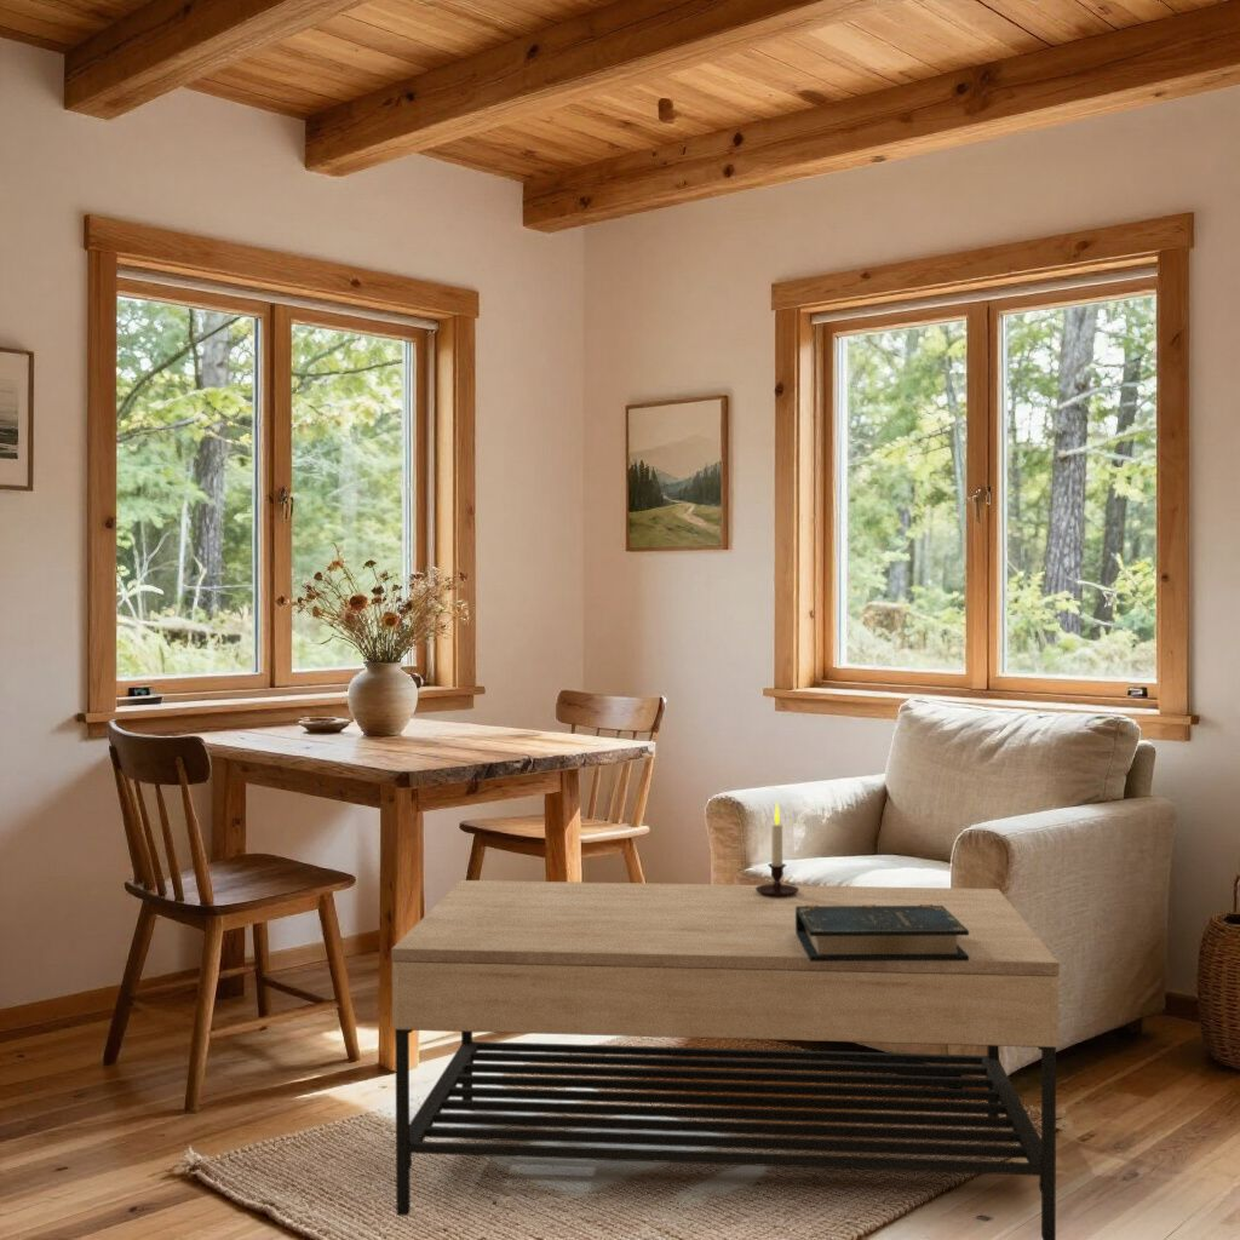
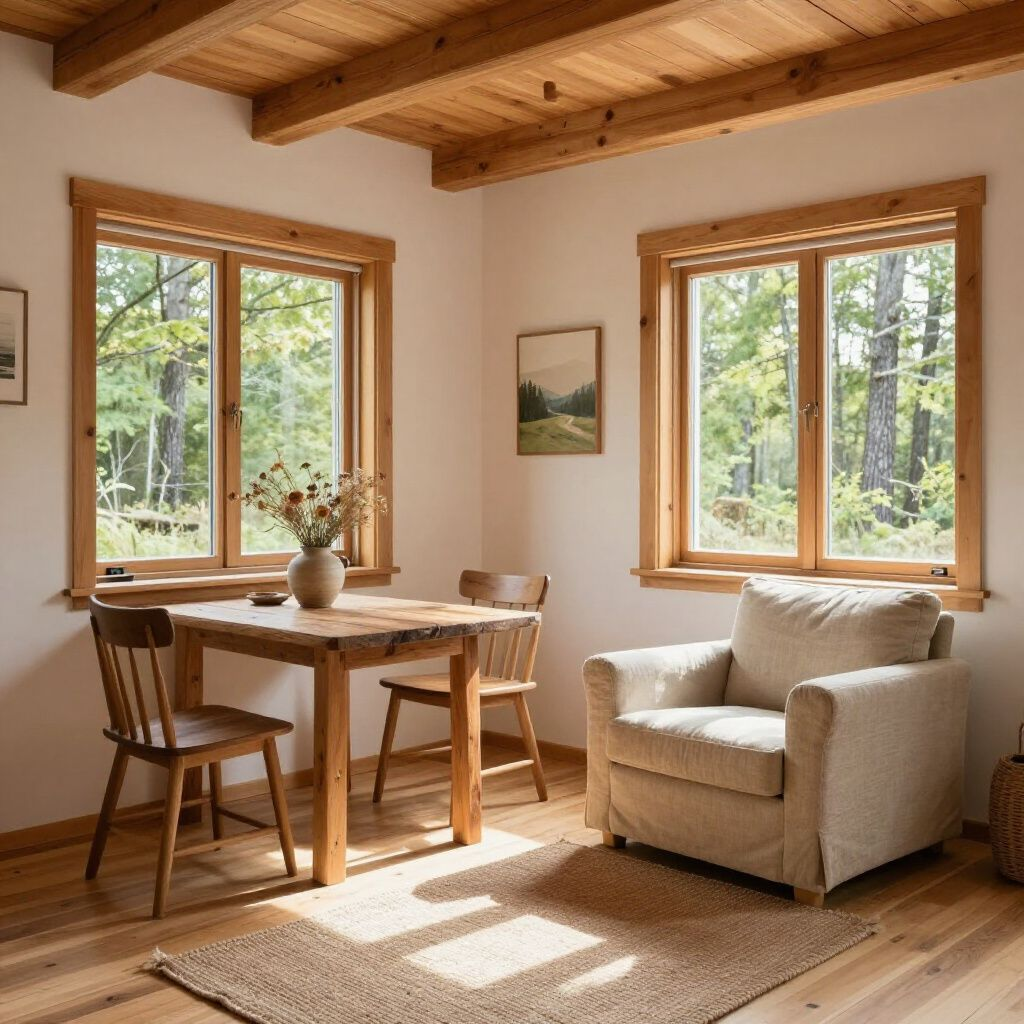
- candle (776, 848)
- coffee table (722, 1038)
- book (878, 930)
